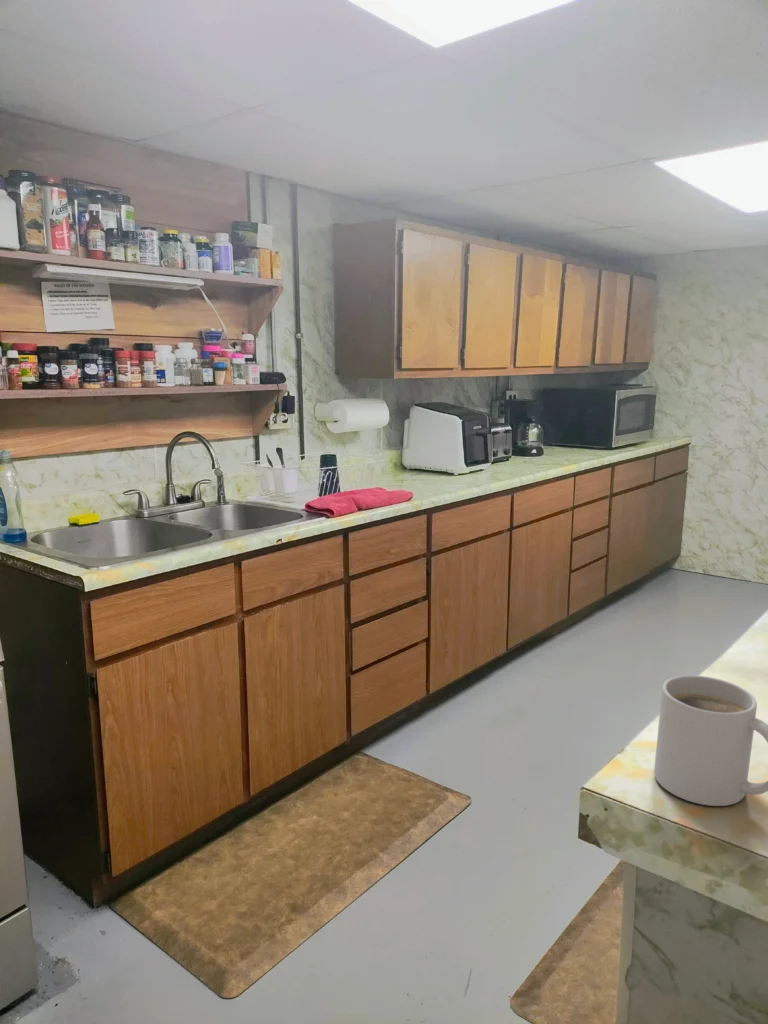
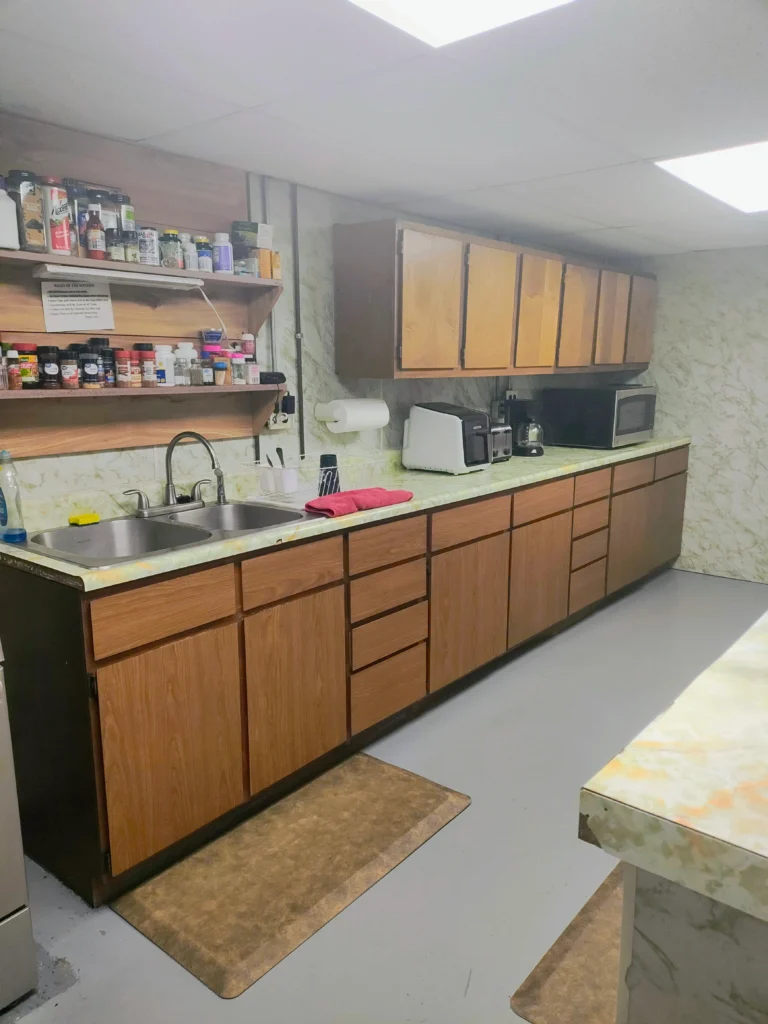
- mug (711, 742)
